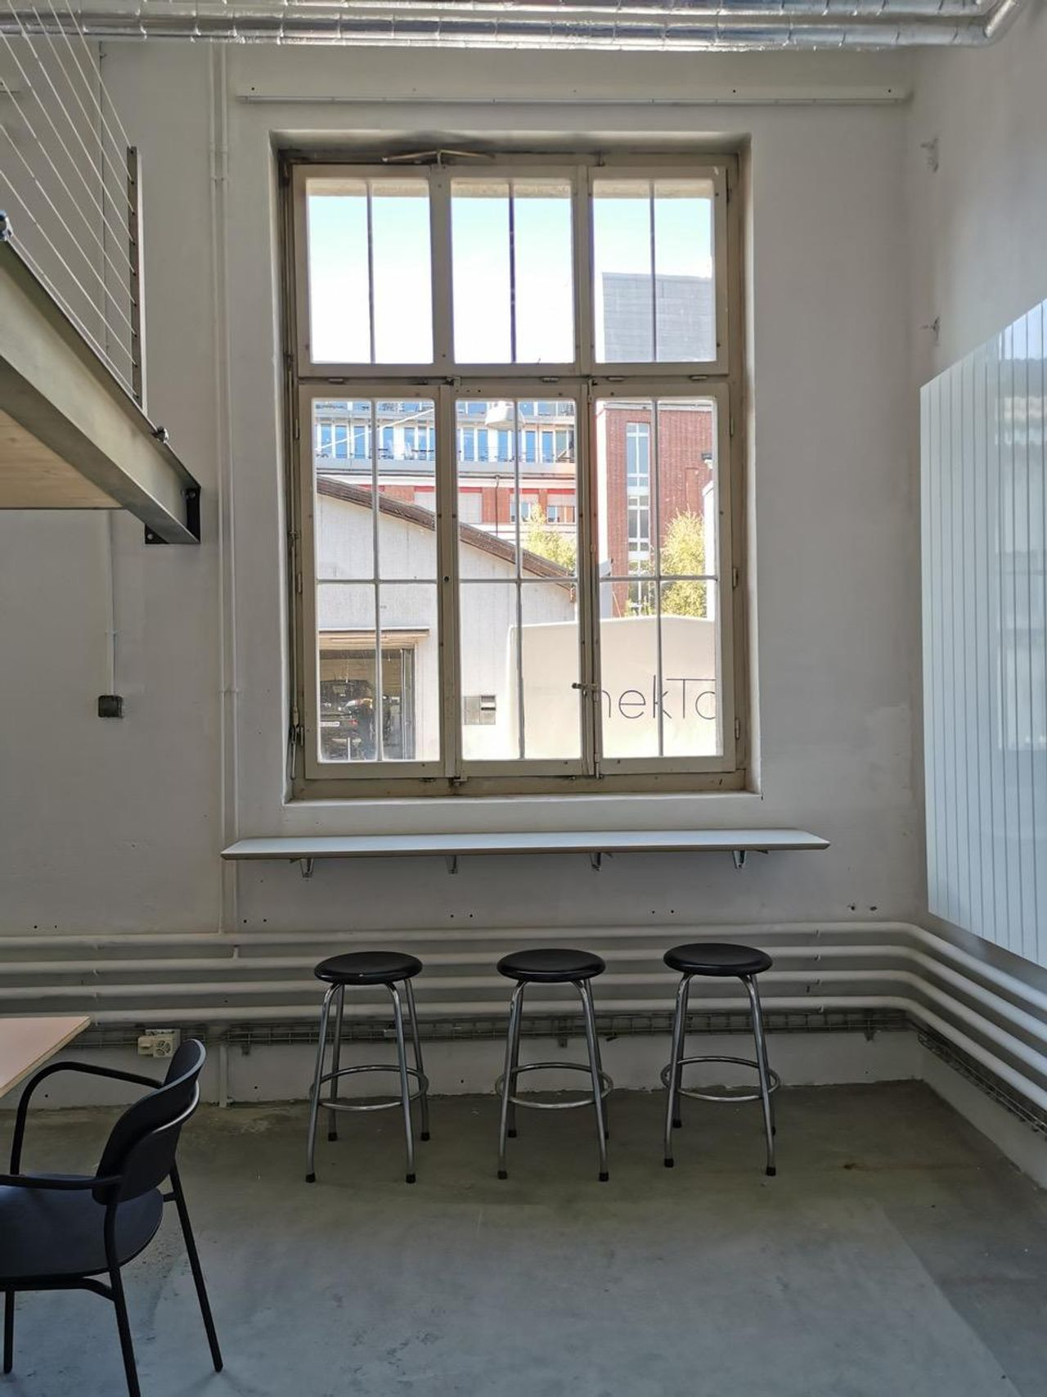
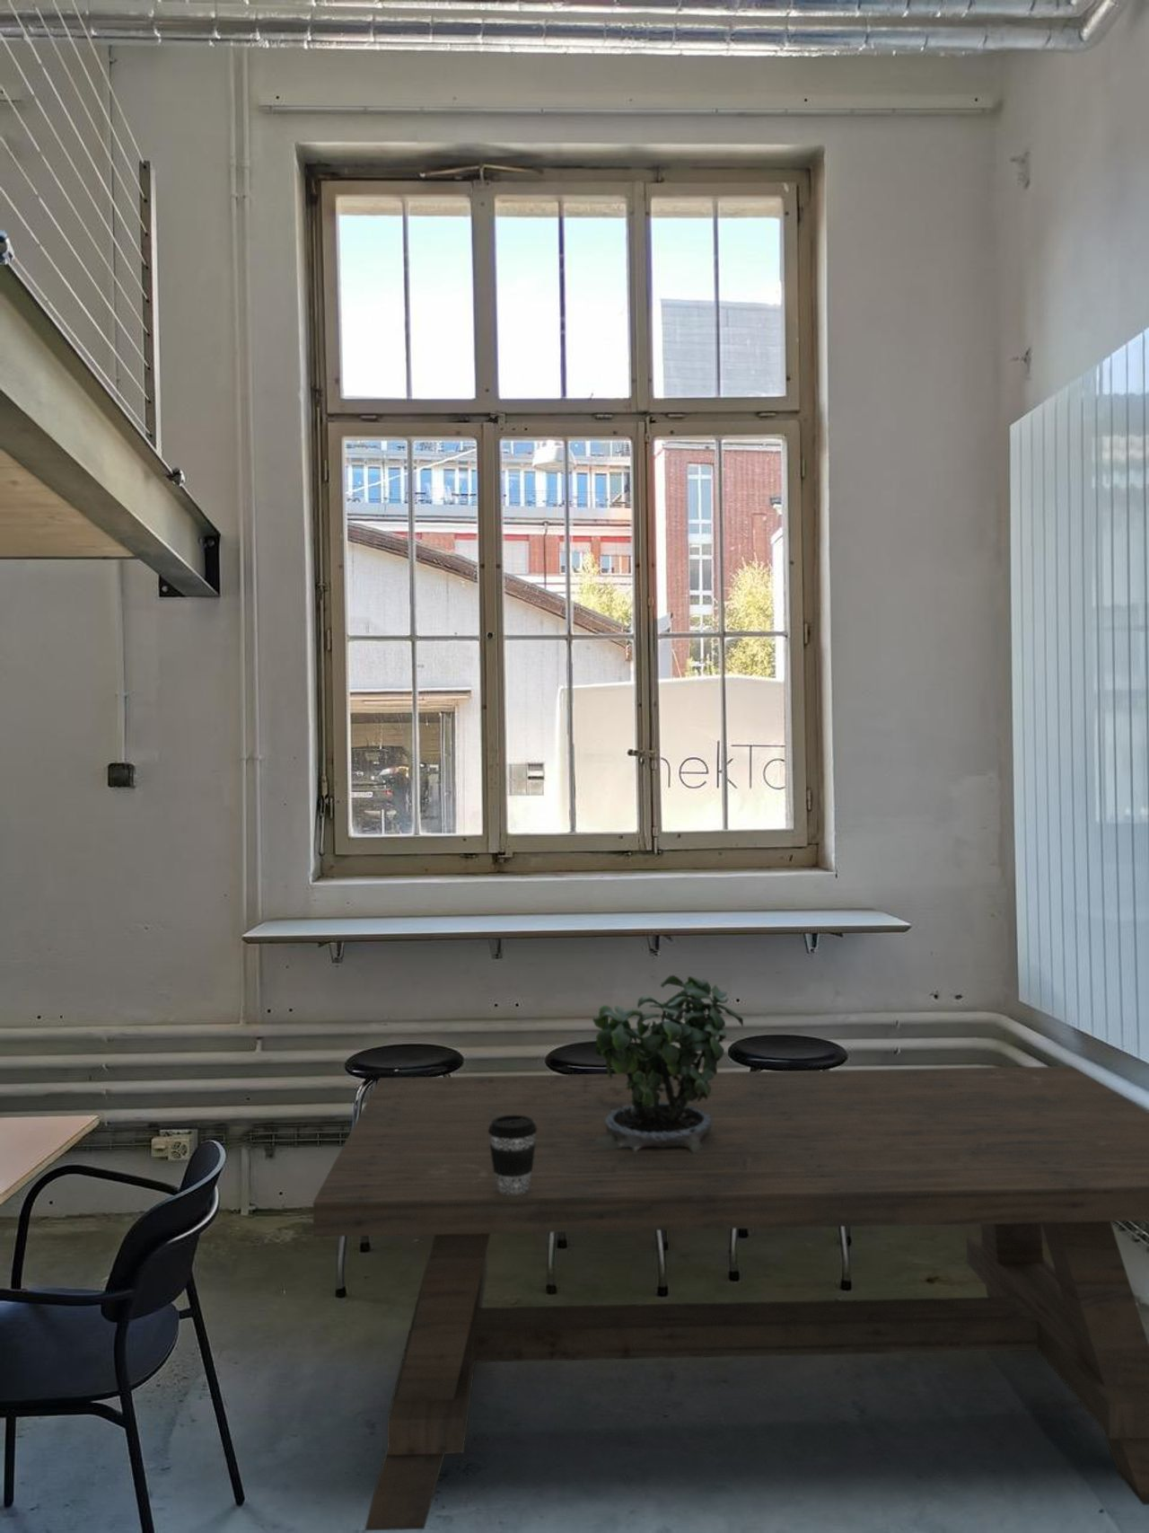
+ dining table (756, 1228)
+ coffee cup (513, 1154)
+ potted plant (665, 1050)
